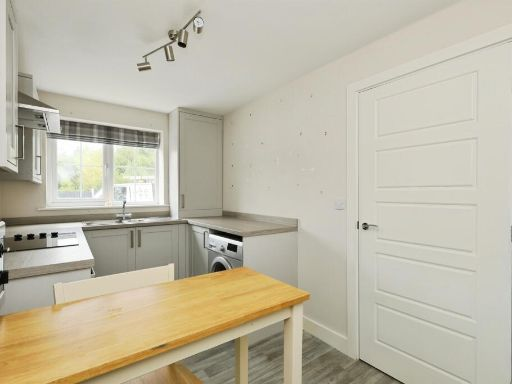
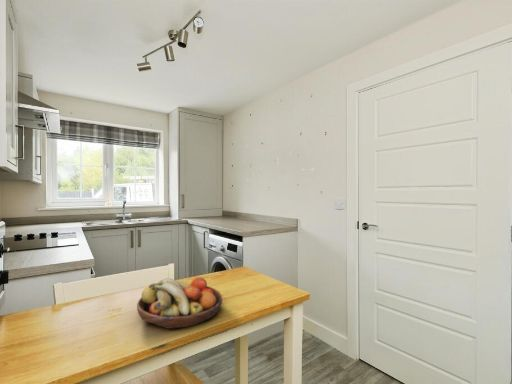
+ fruit bowl (181, 295)
